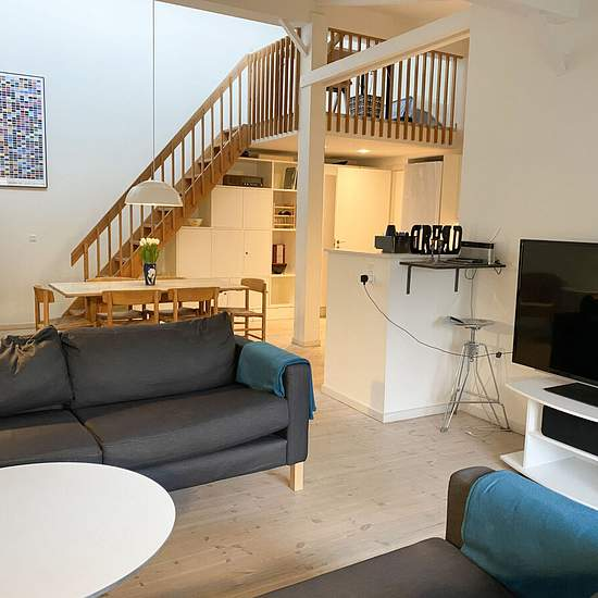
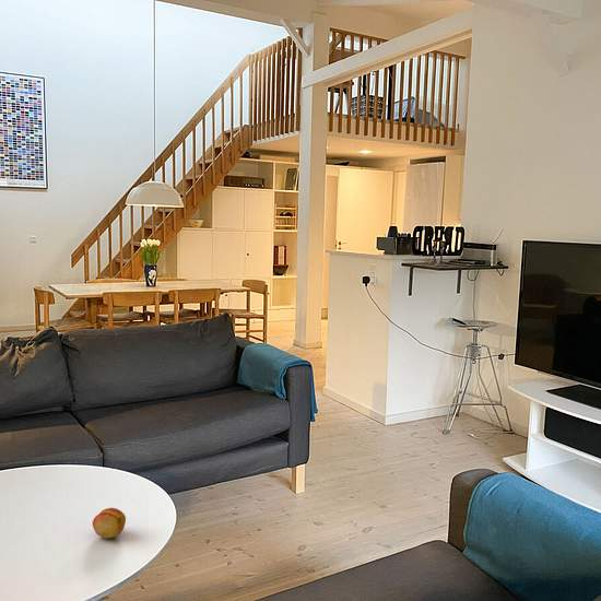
+ fruit (109, 521)
